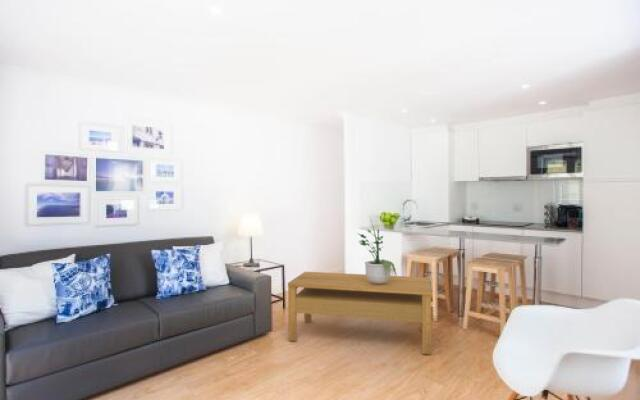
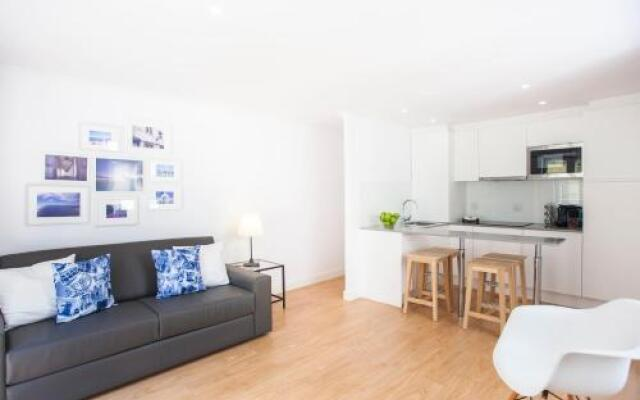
- coffee table (360, 308)
- potted plant (377, 247)
